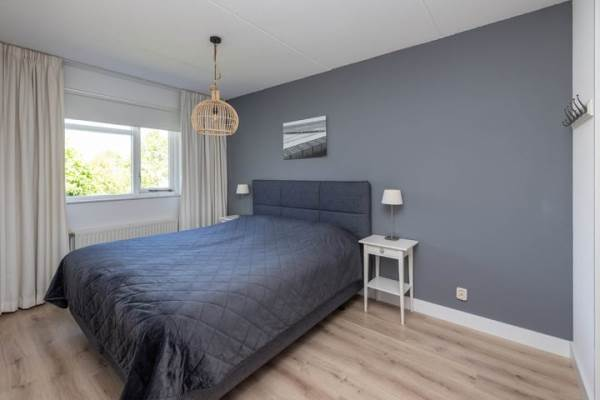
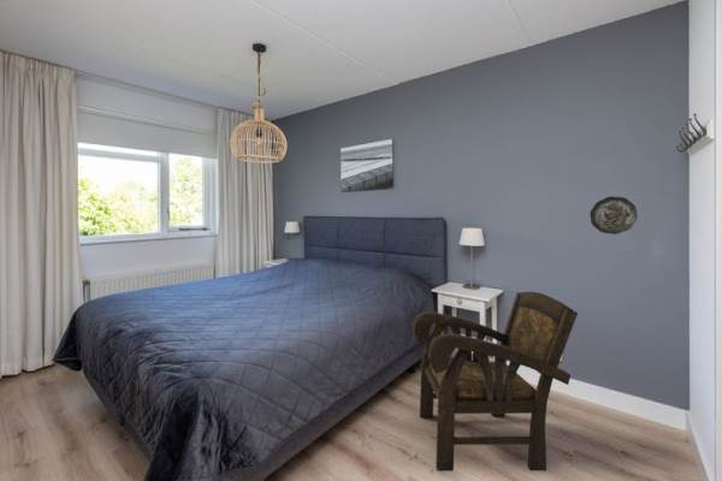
+ armchair (484, 367)
+ decorative plate (612, 215)
